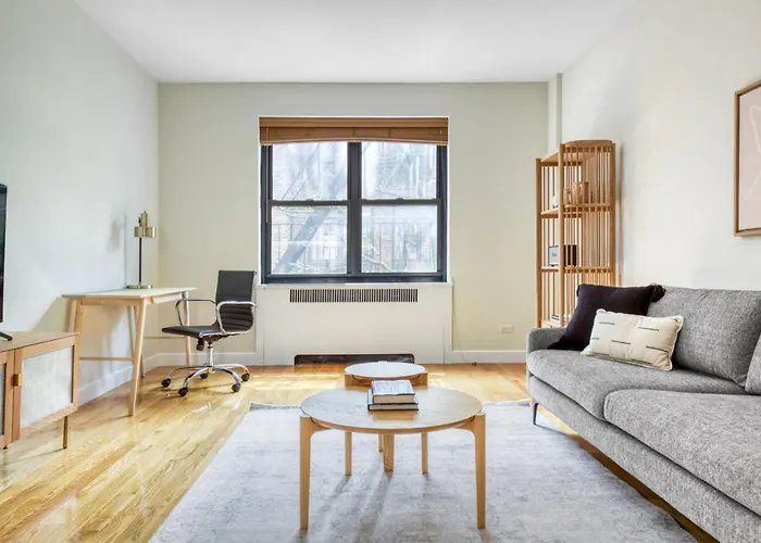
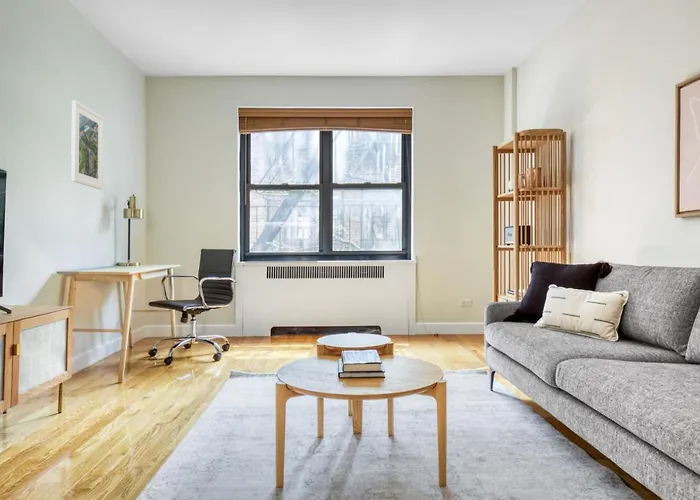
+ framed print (88, 147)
